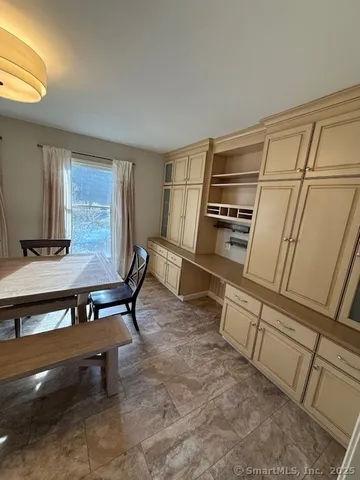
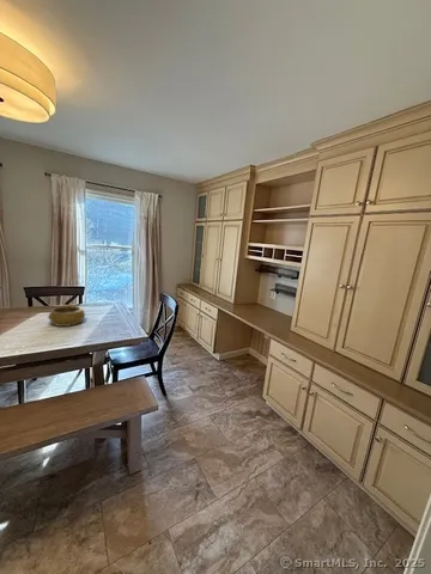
+ decorative bowl (67, 315)
